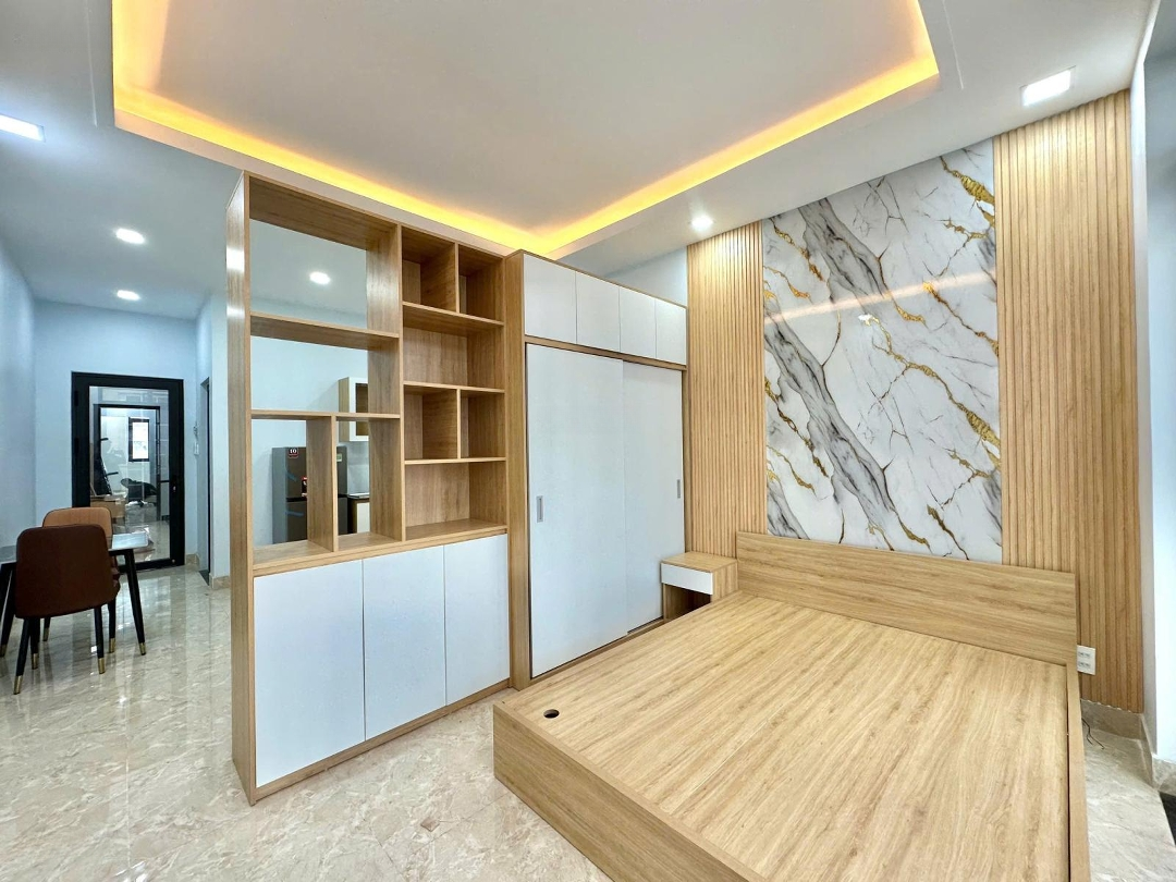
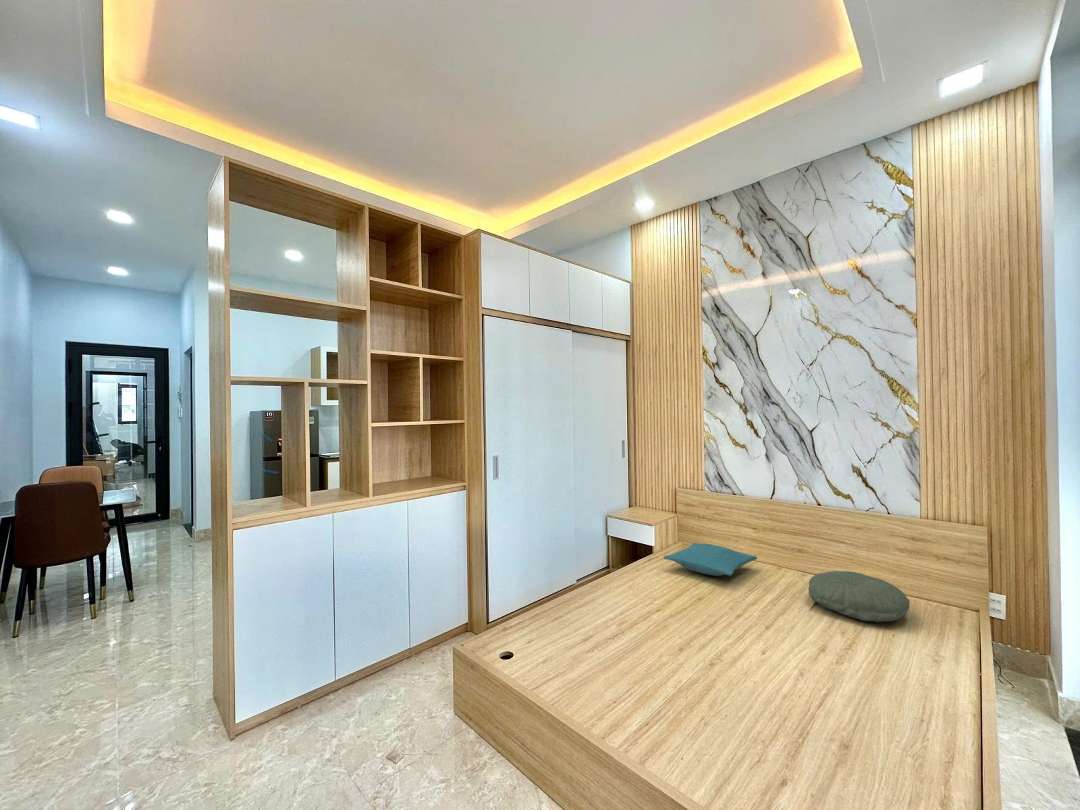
+ pillow (856, 593)
+ pillow (710, 558)
